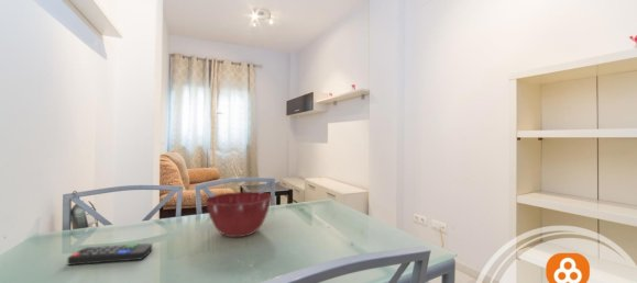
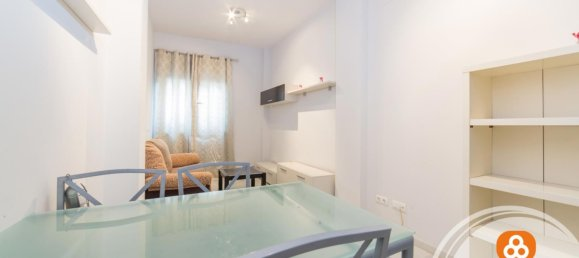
- mixing bowl (239, 214)
- remote control (112, 252)
